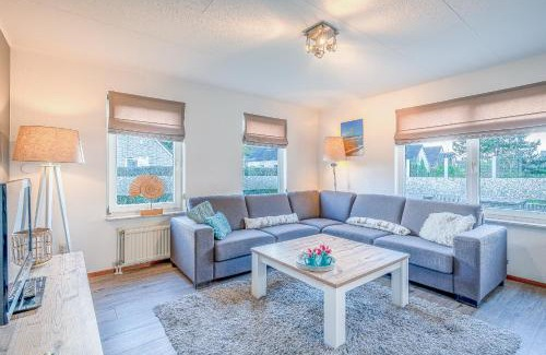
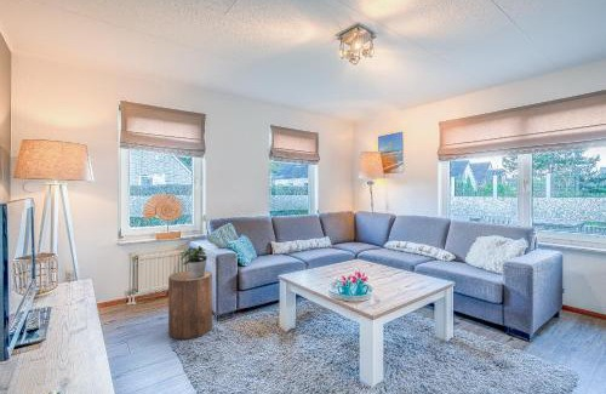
+ stool (190, 302)
+ potted plant (193, 261)
